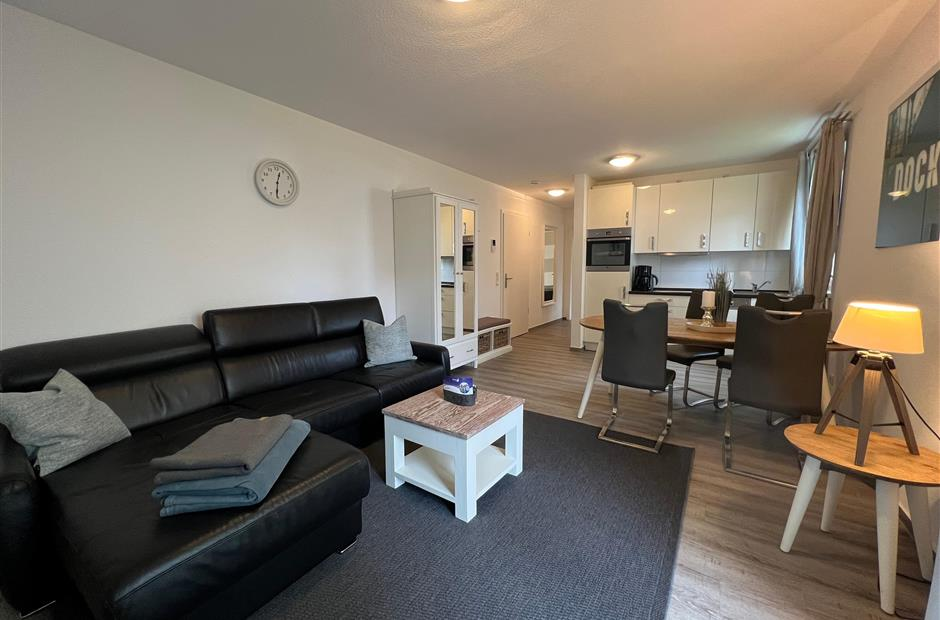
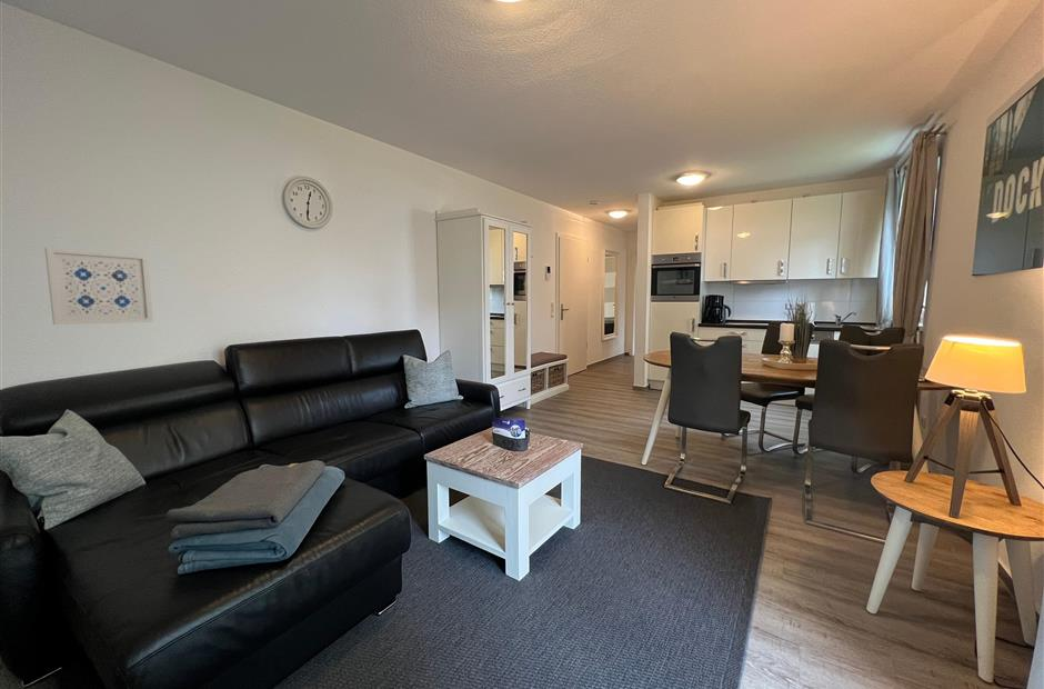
+ wall art (102, 287)
